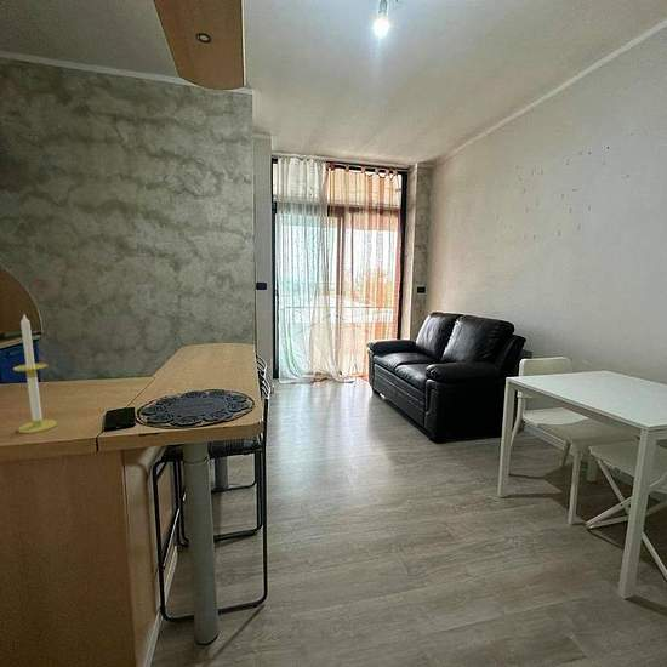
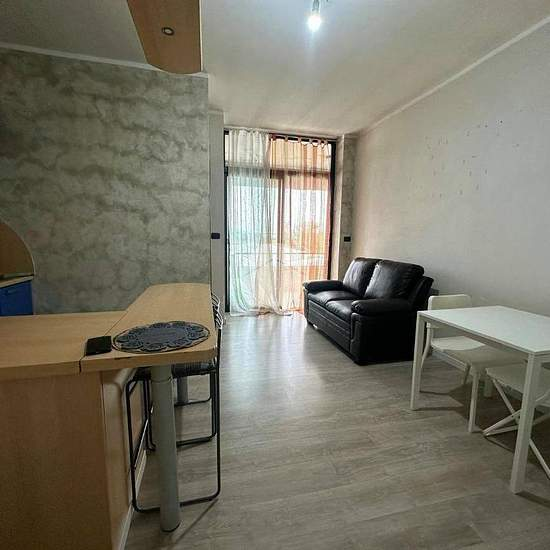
- candle (30, 371)
